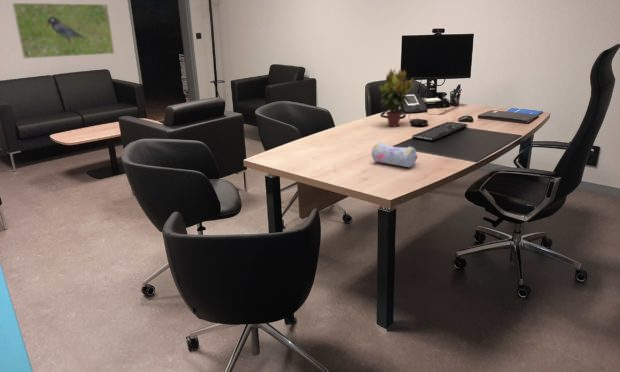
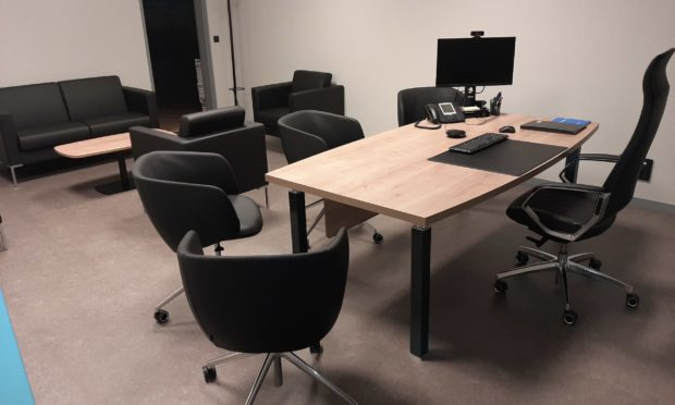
- potted plant (394, 97)
- pencil case (393, 154)
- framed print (67, 30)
